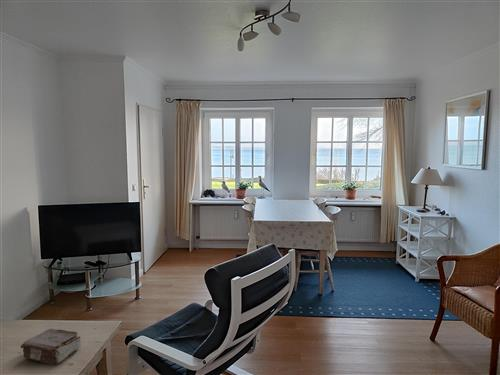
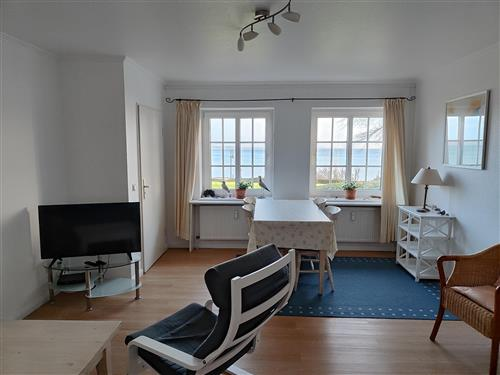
- book (53, 345)
